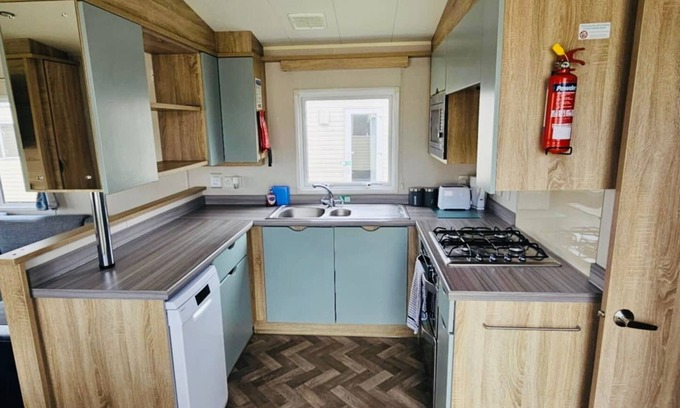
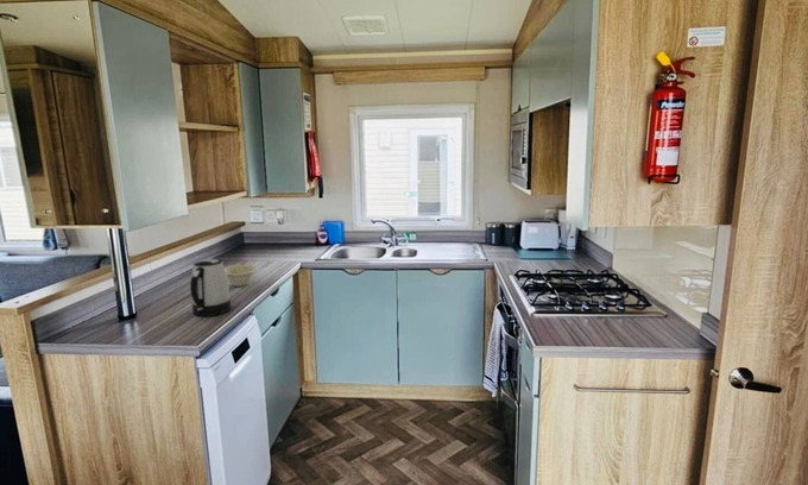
+ kettle (207, 286)
+ bowl (239, 276)
